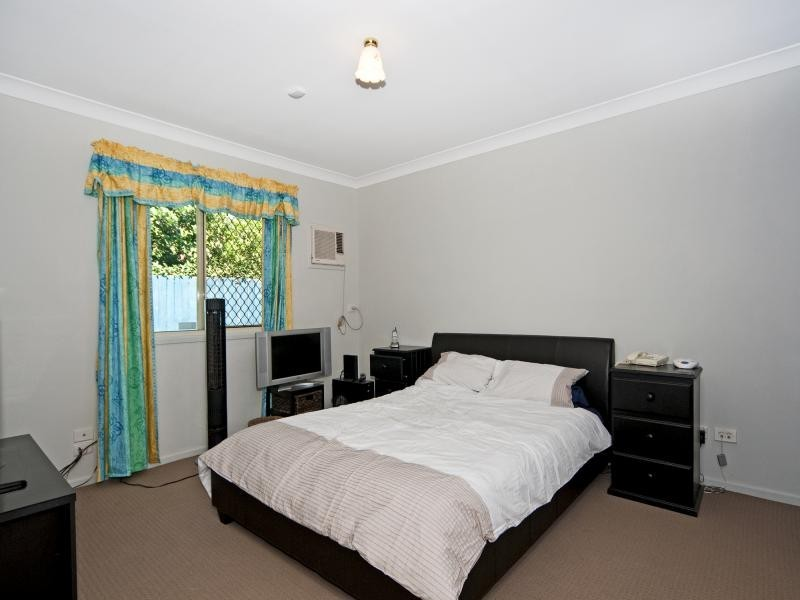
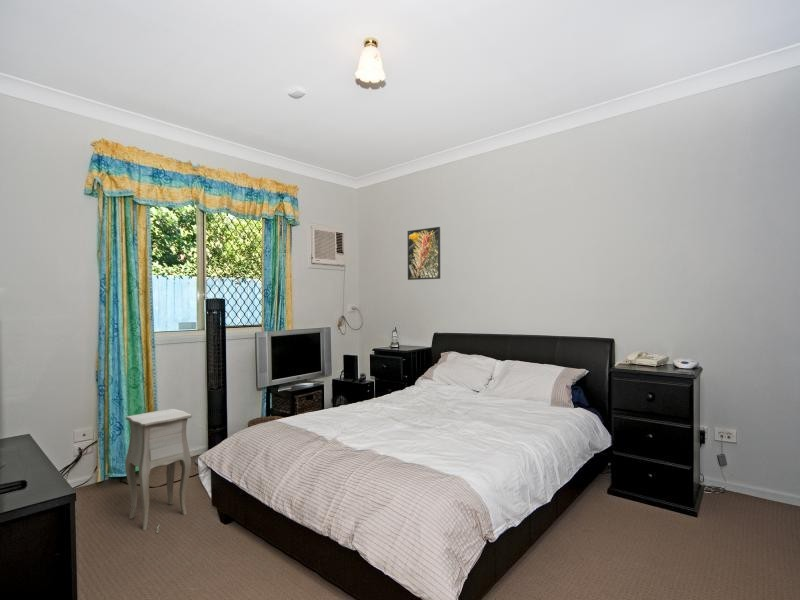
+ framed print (423, 254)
+ side table (159, 464)
